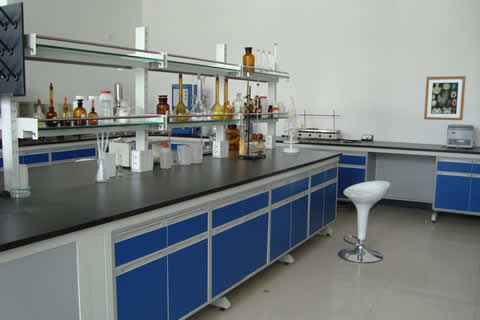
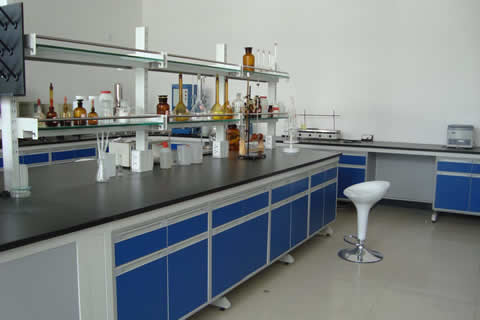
- wall art (444, 98)
